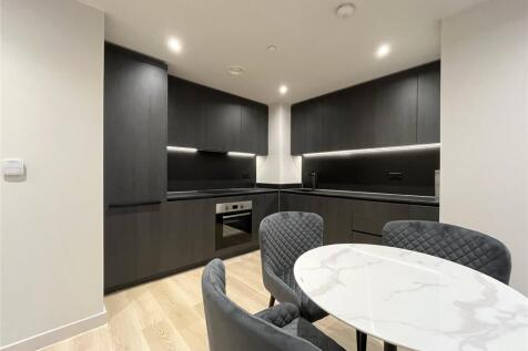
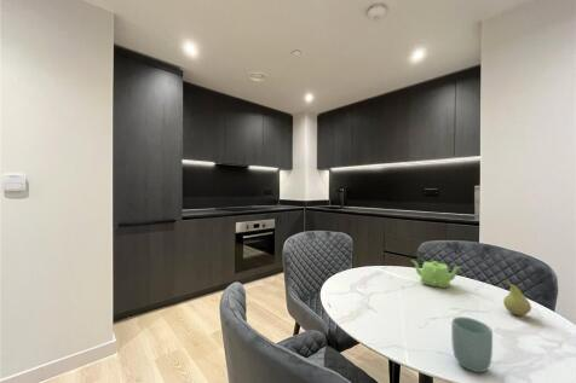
+ teapot (434, 272)
+ cup (471, 344)
+ fruit (514, 297)
